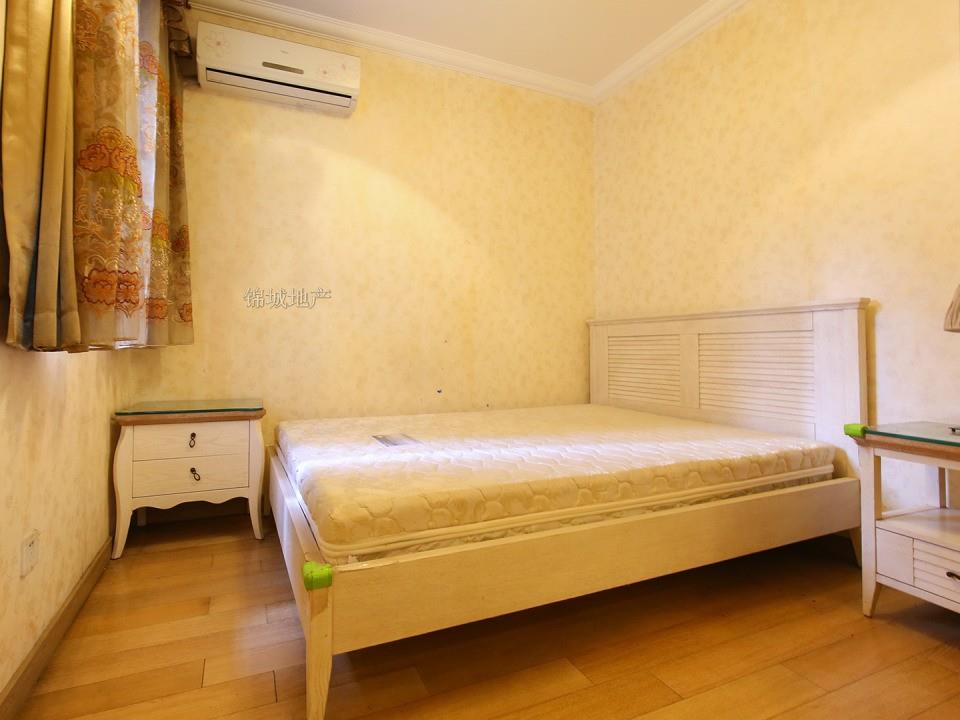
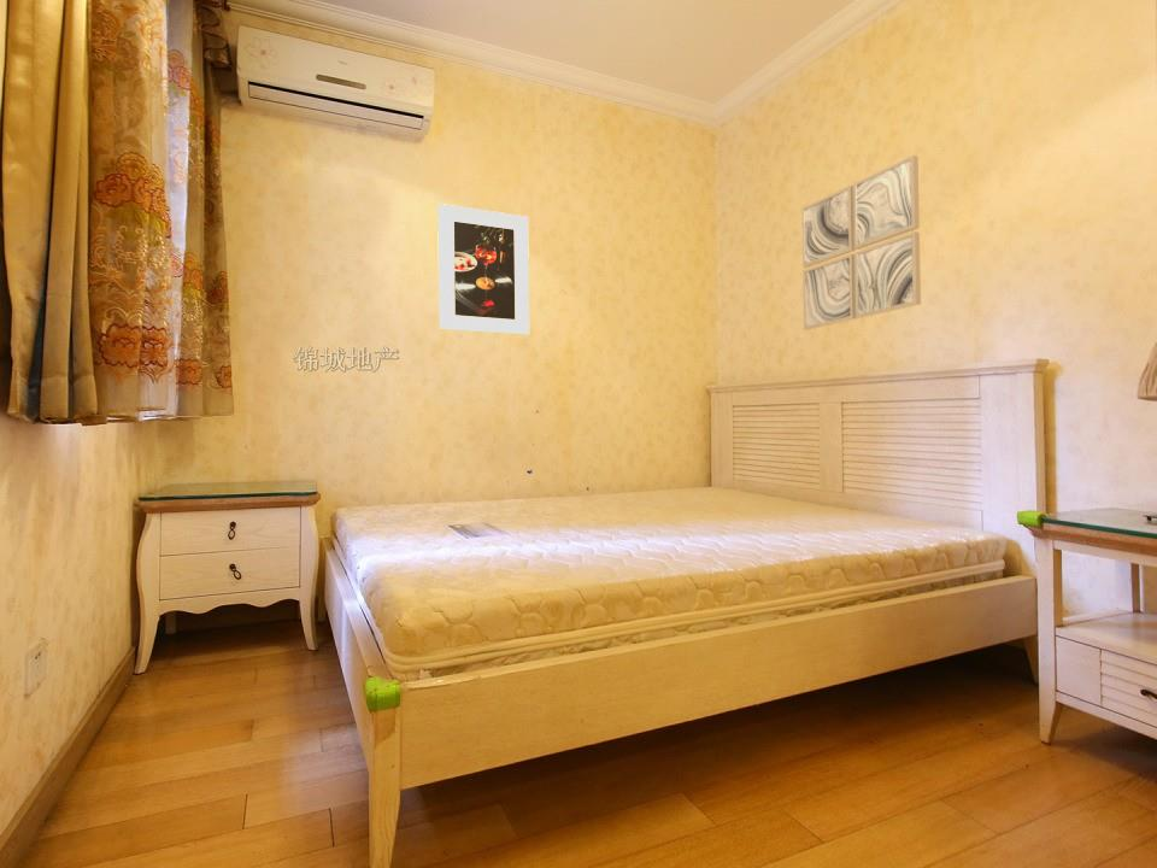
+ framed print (484, 271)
+ wall art (854, 252)
